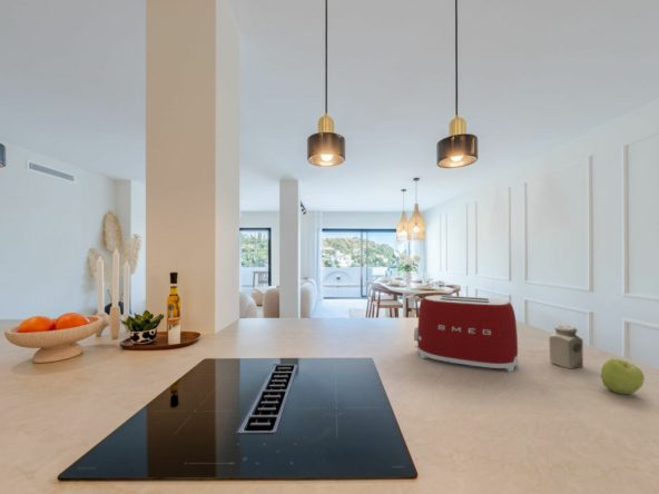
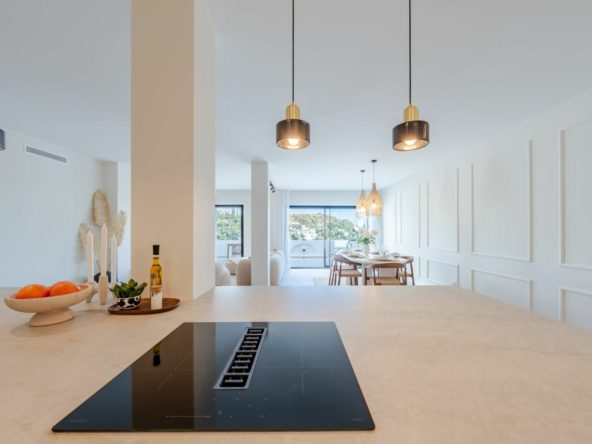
- apple (621, 376)
- toaster (462, 328)
- salt shaker (565, 345)
